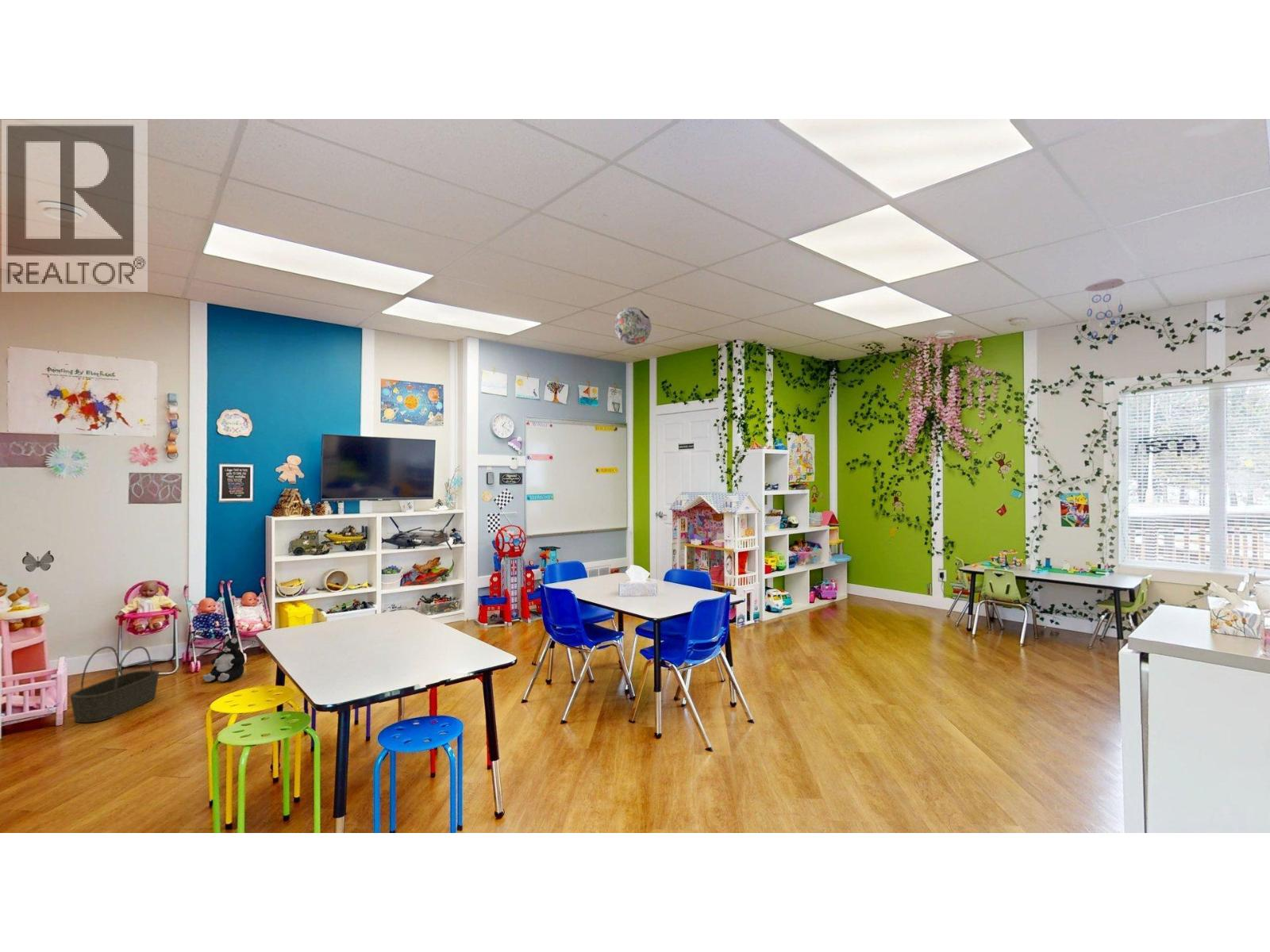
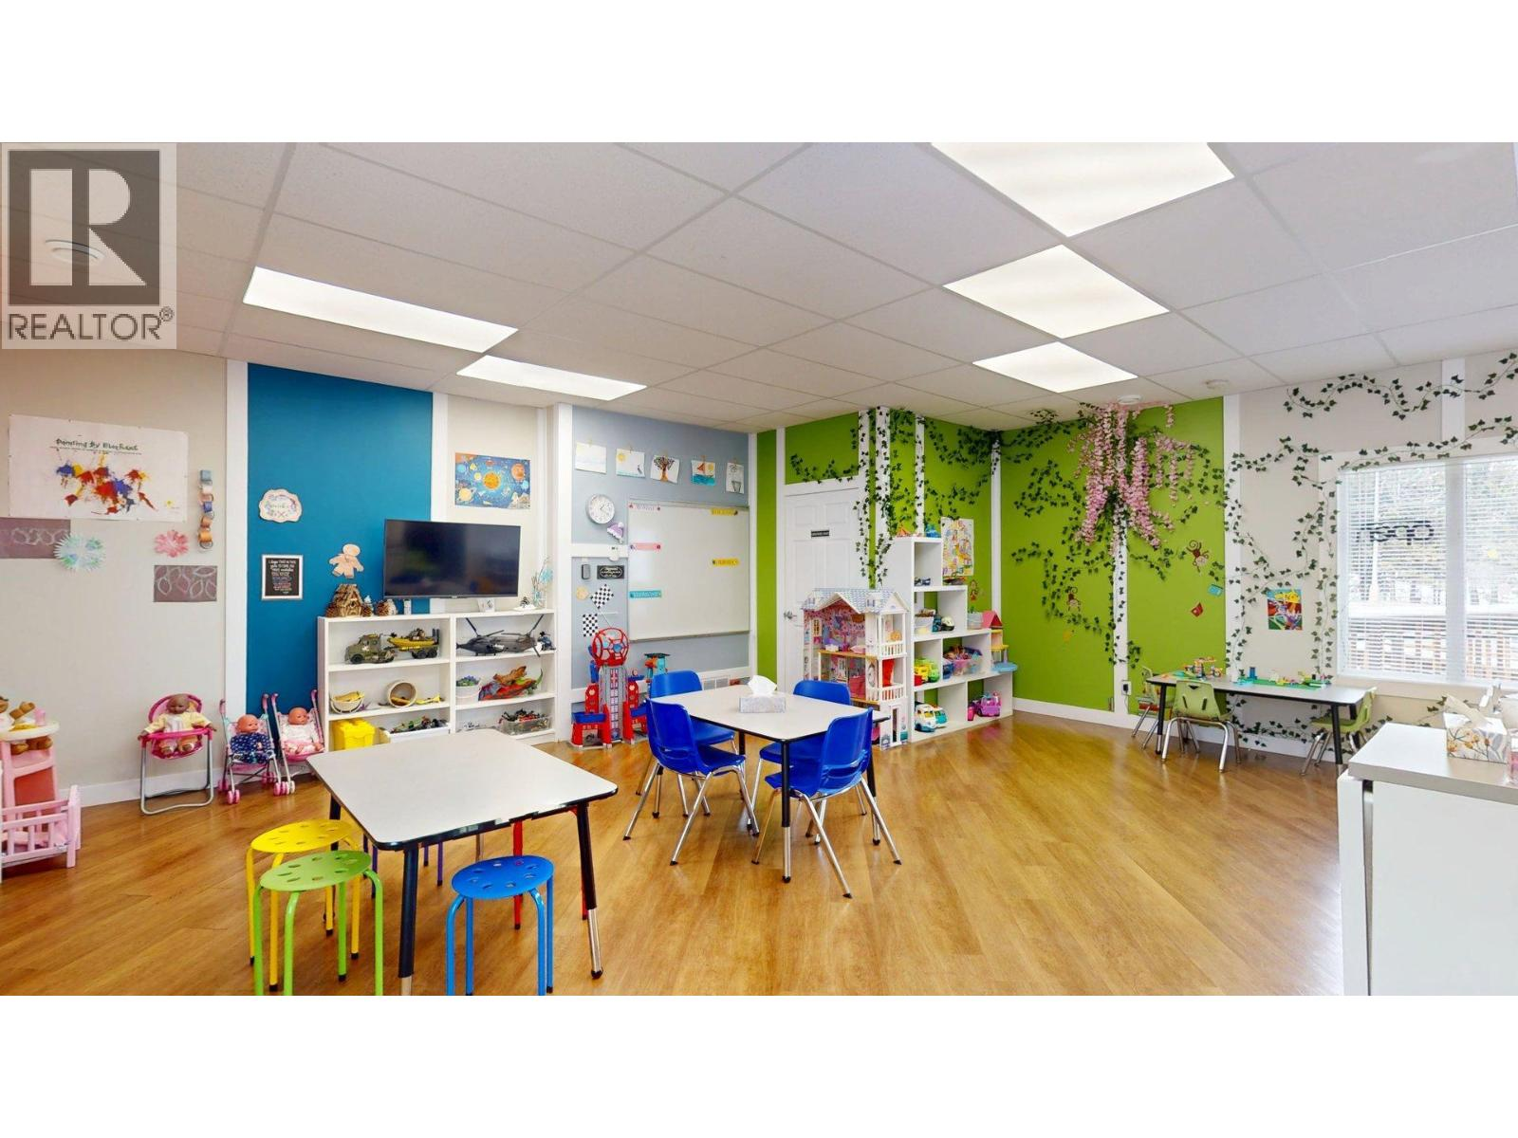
- decorative butterfly (37, 561)
- paper lantern (633, 326)
- basket (117, 678)
- ceiling mobile (1105, 316)
- plush toy (225, 658)
